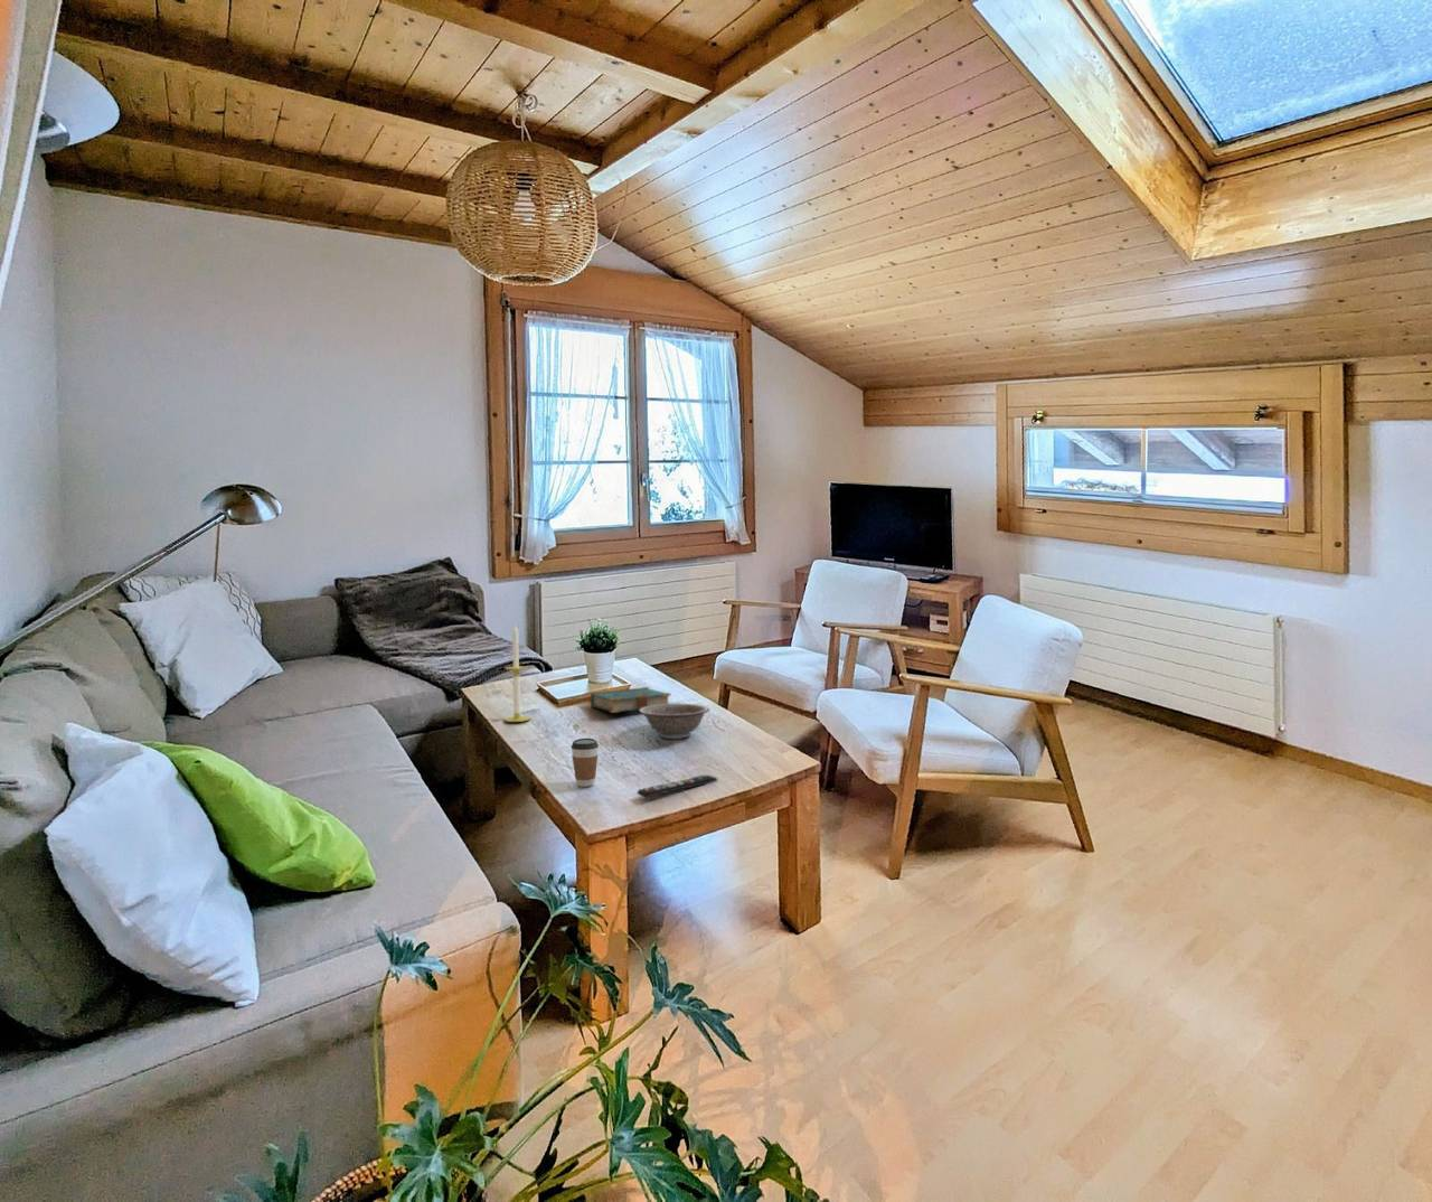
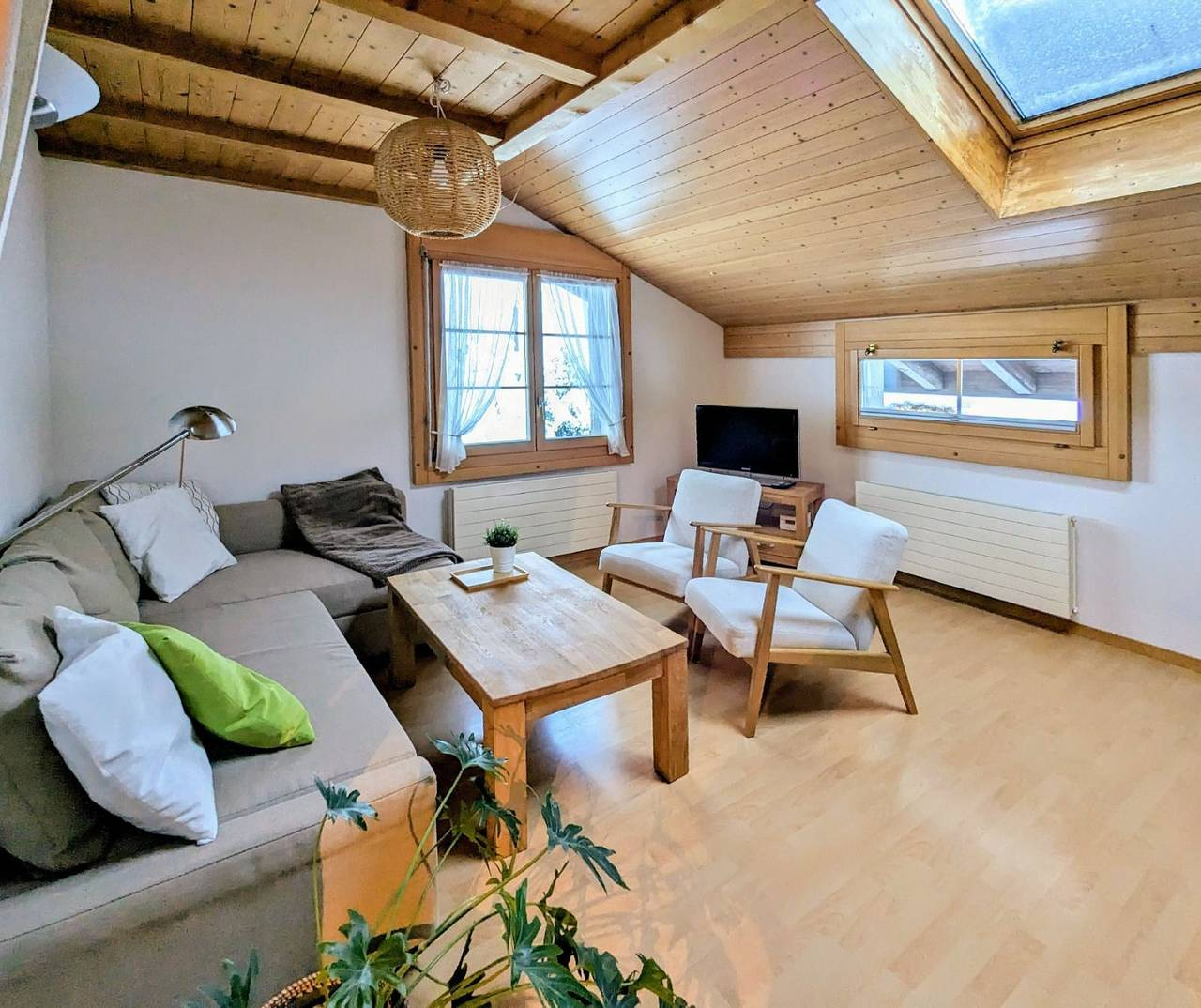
- decorative bowl (675, 721)
- candle (516, 671)
- book (628, 700)
- coffee cup (585, 762)
- remote control (678, 785)
